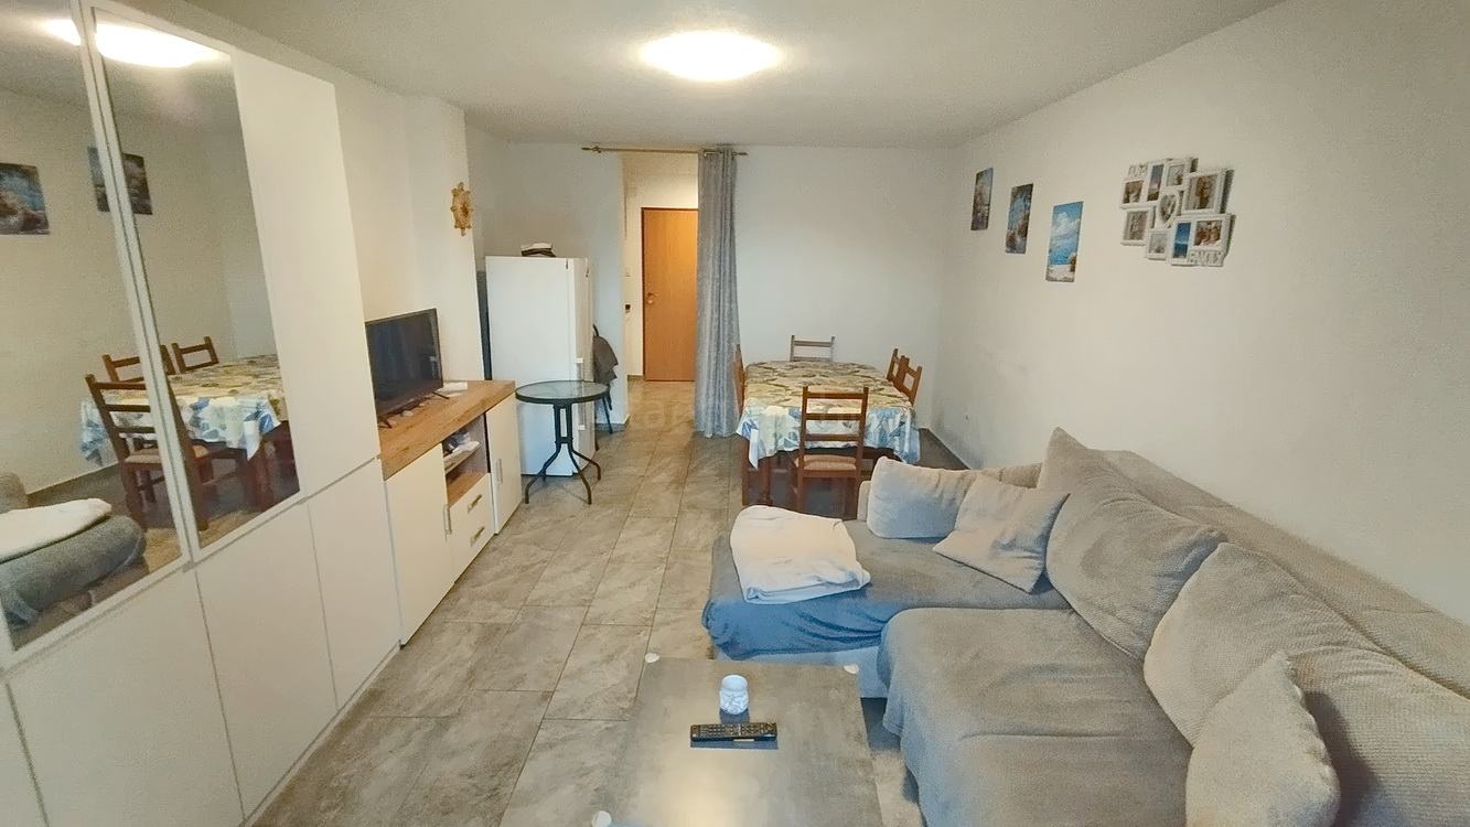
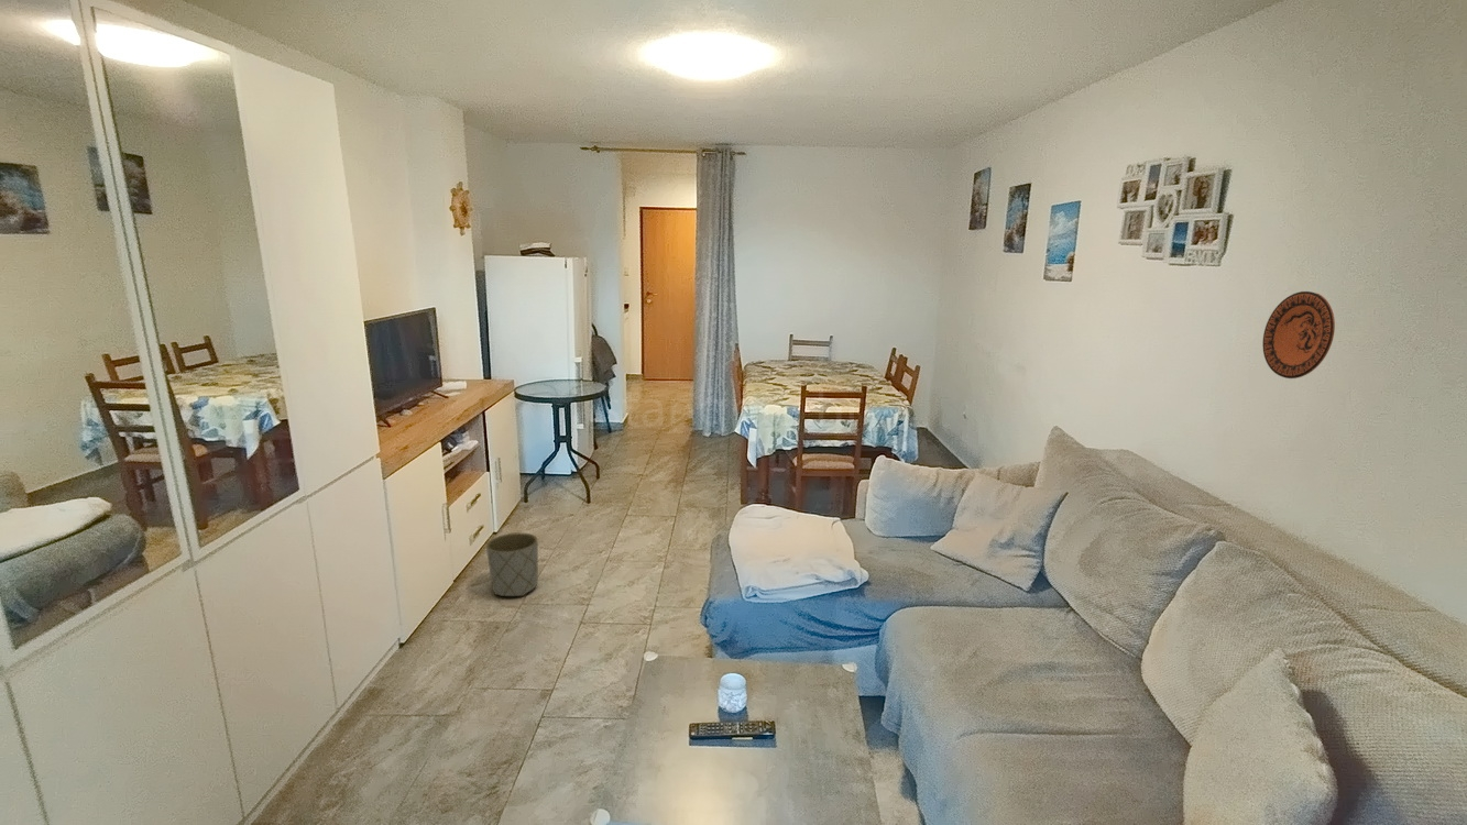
+ decorative plate (1298, 334)
+ planter (513, 564)
